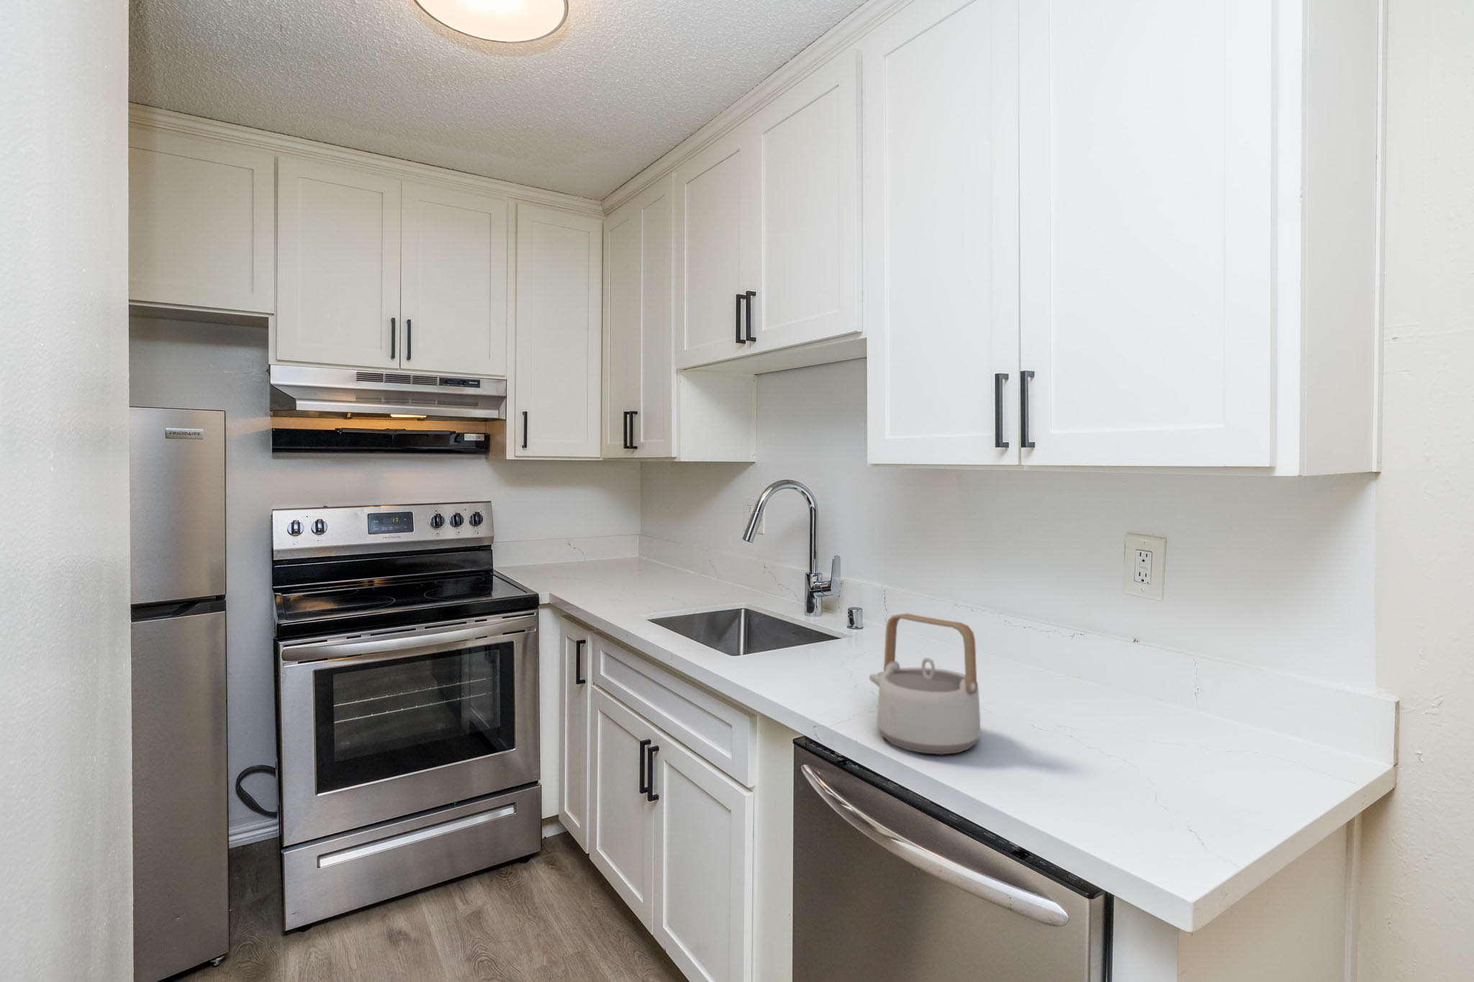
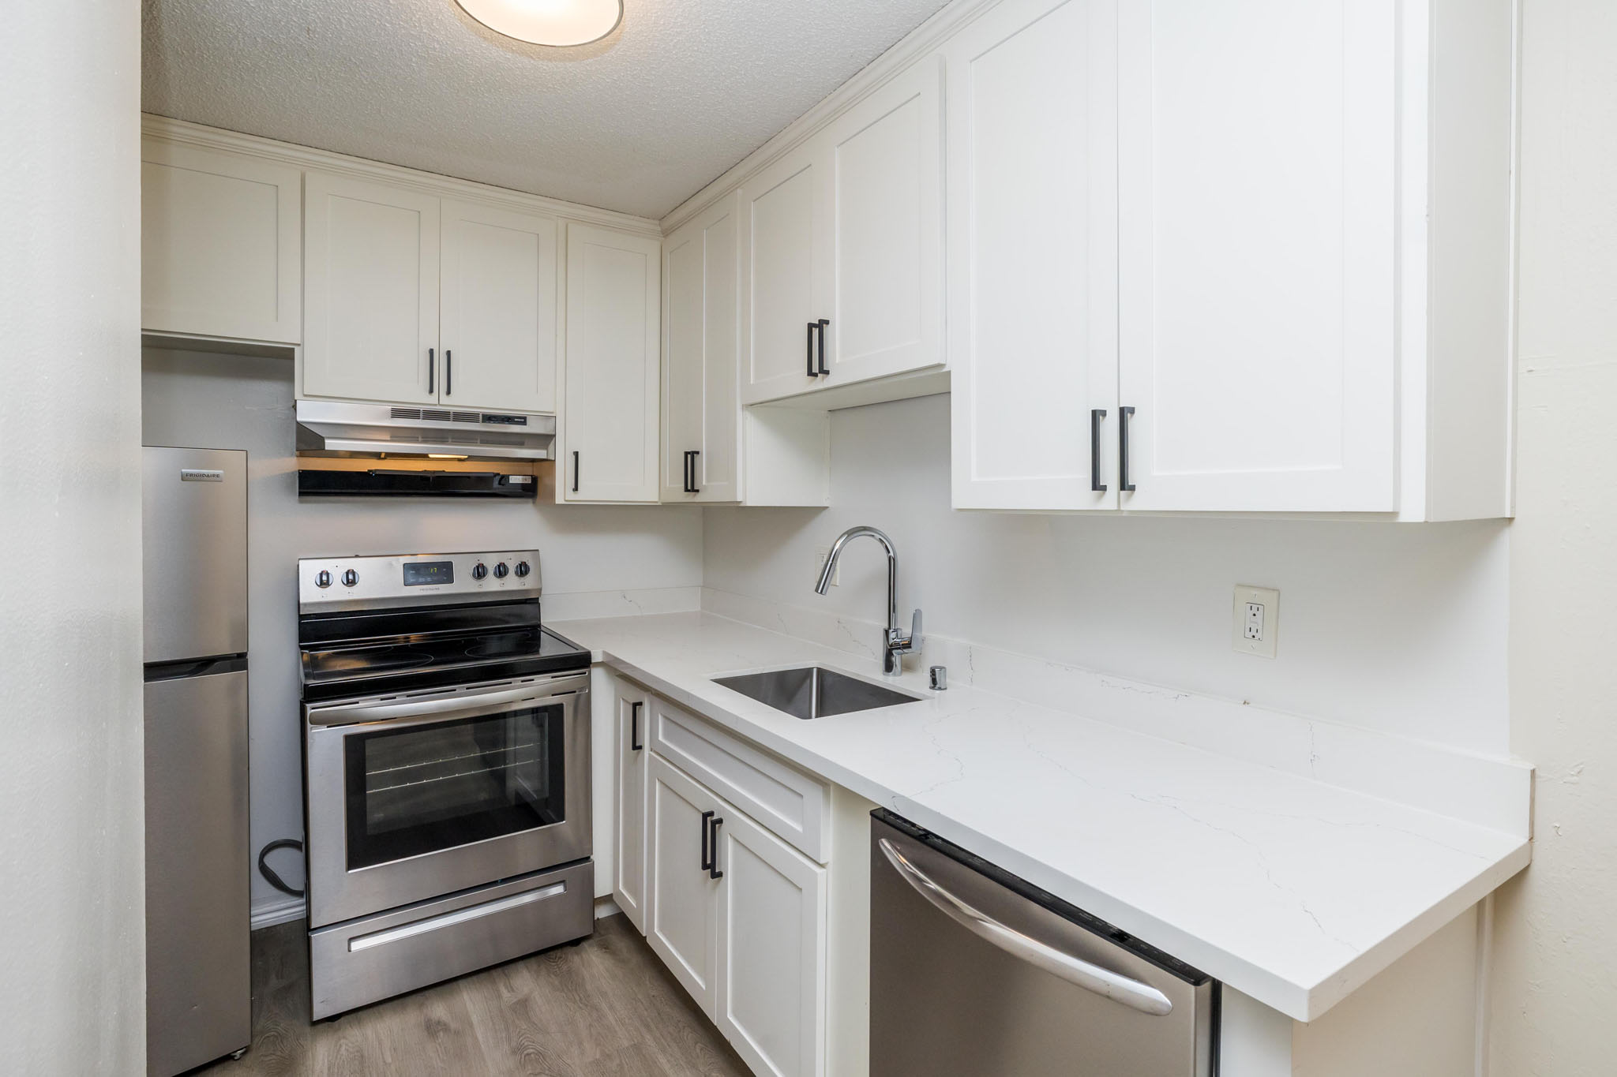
- teapot (919, 676)
